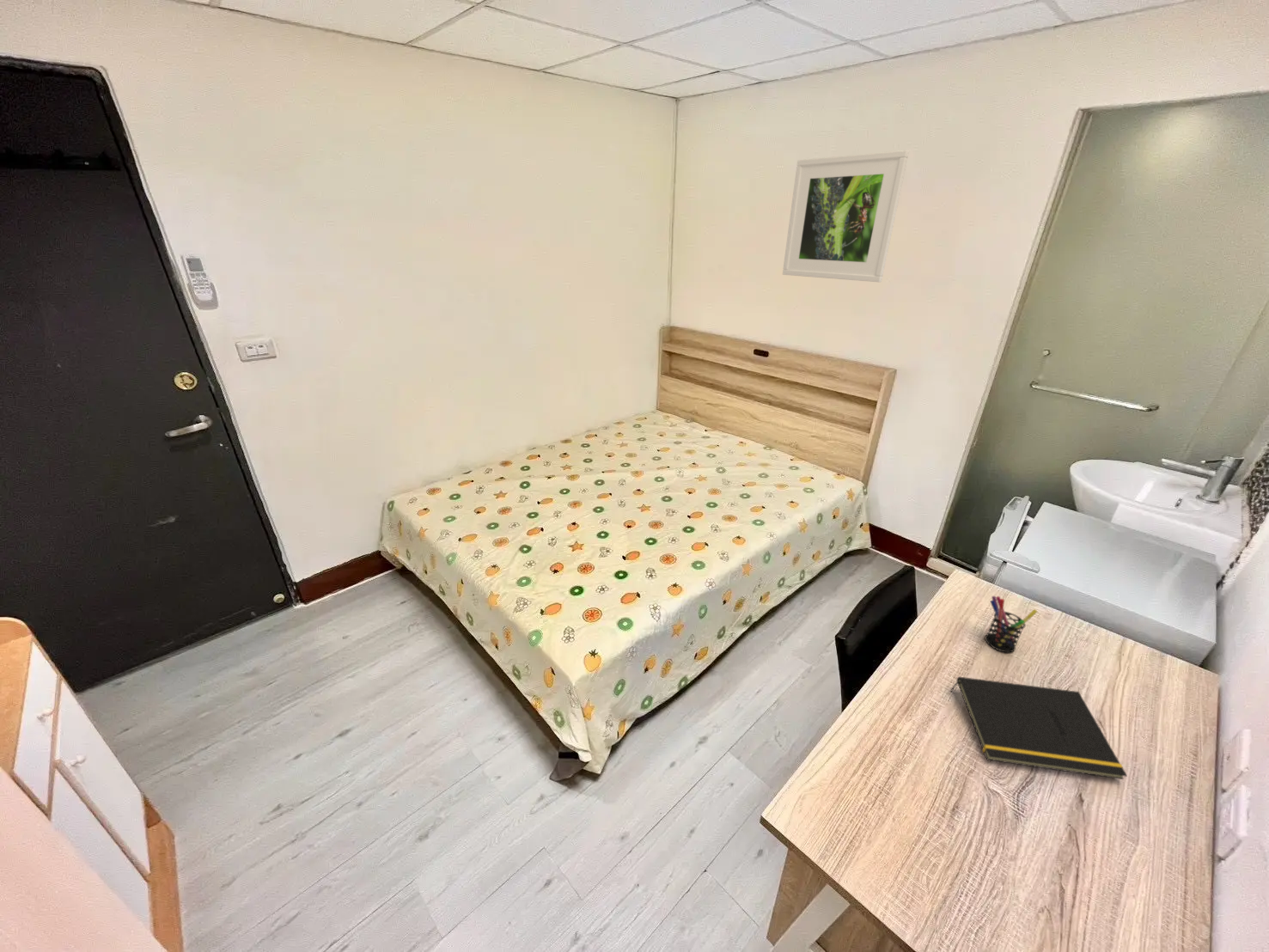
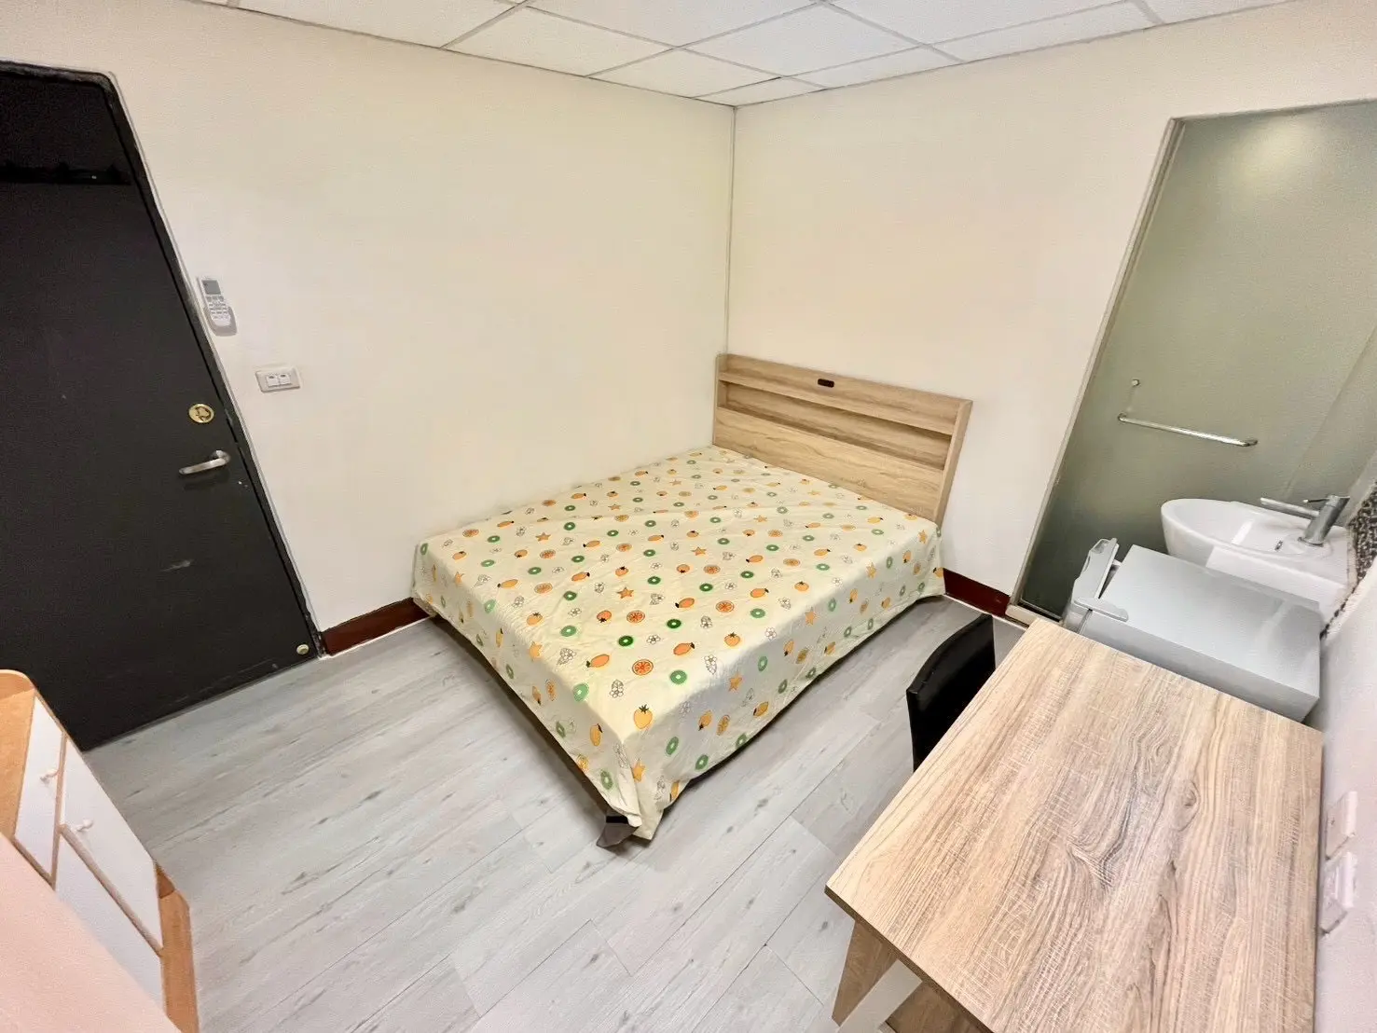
- pen holder (1008, 625)
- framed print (839, 219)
- notepad (1034, 723)
